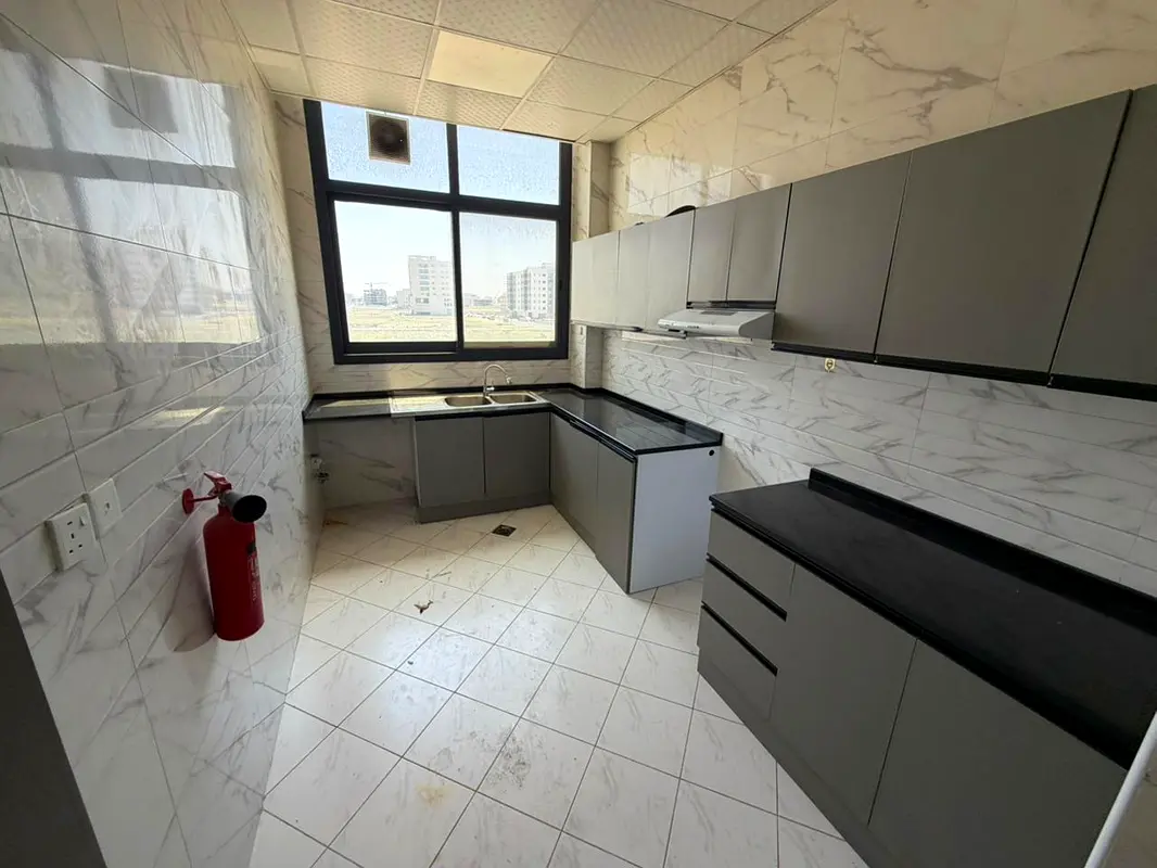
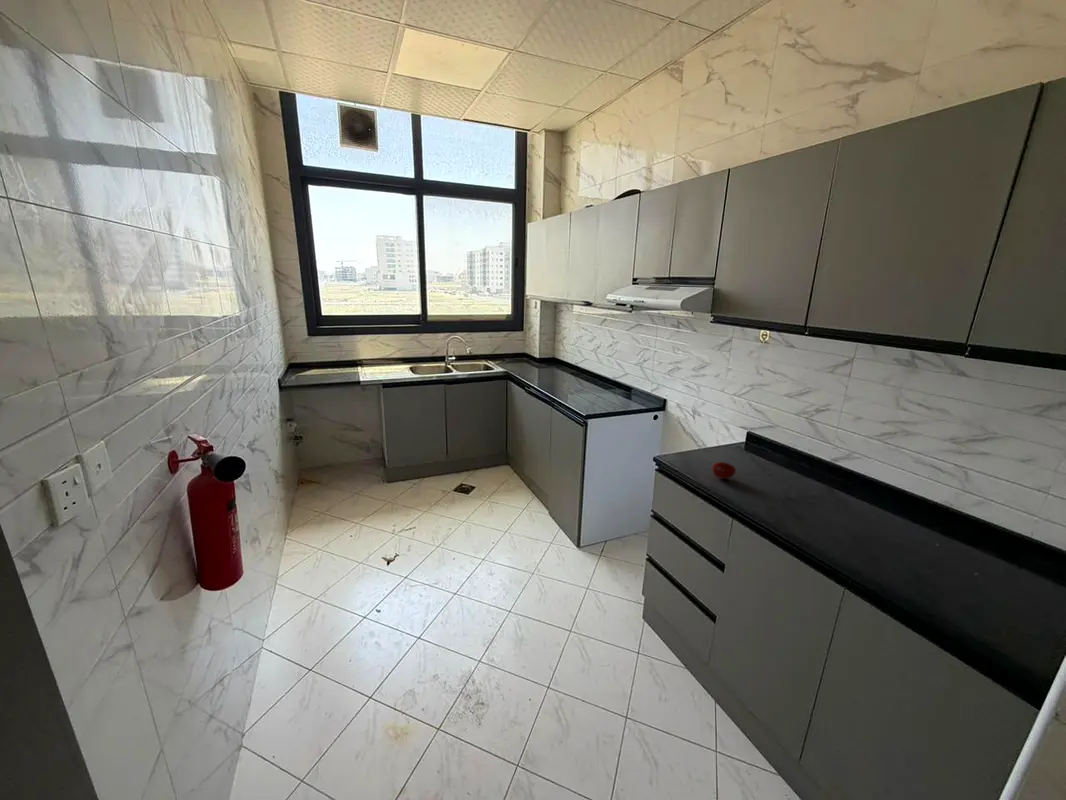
+ fruit (723, 470)
